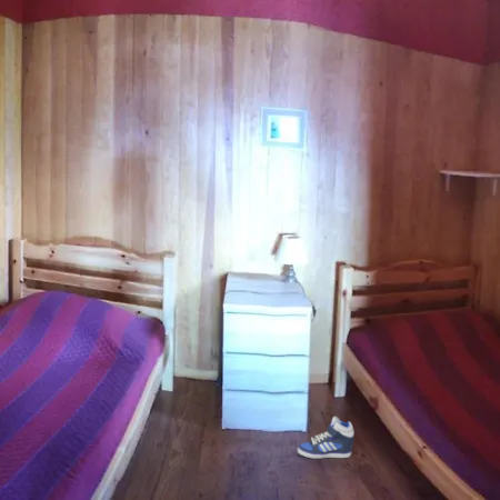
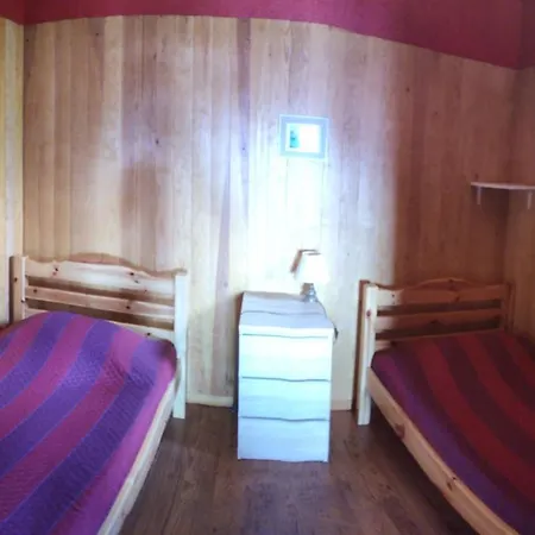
- sneaker (326, 434)
